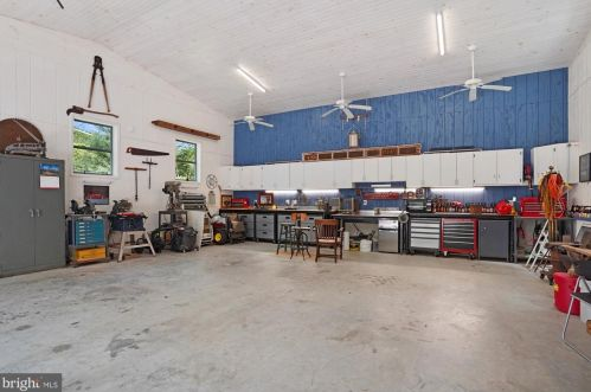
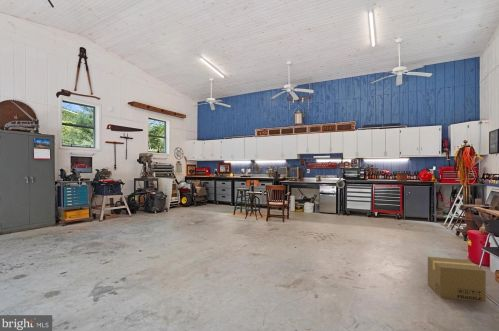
+ cardboard box (454, 277)
